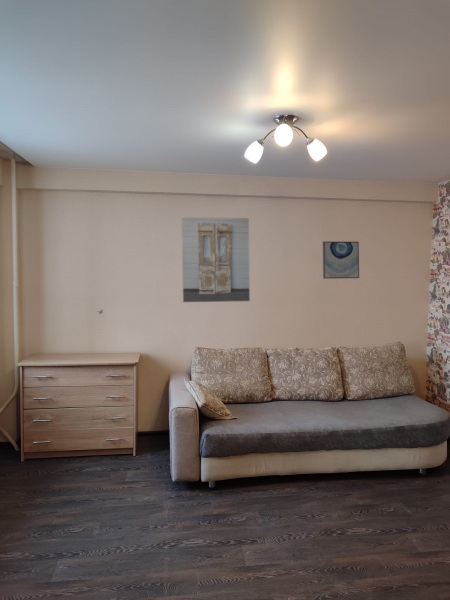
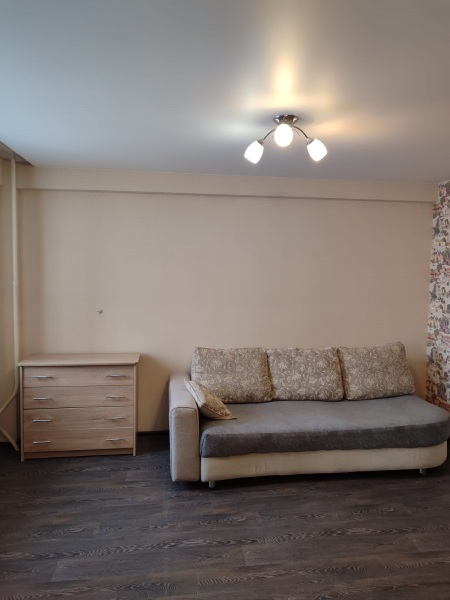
- wall art (341, 260)
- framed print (216, 259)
